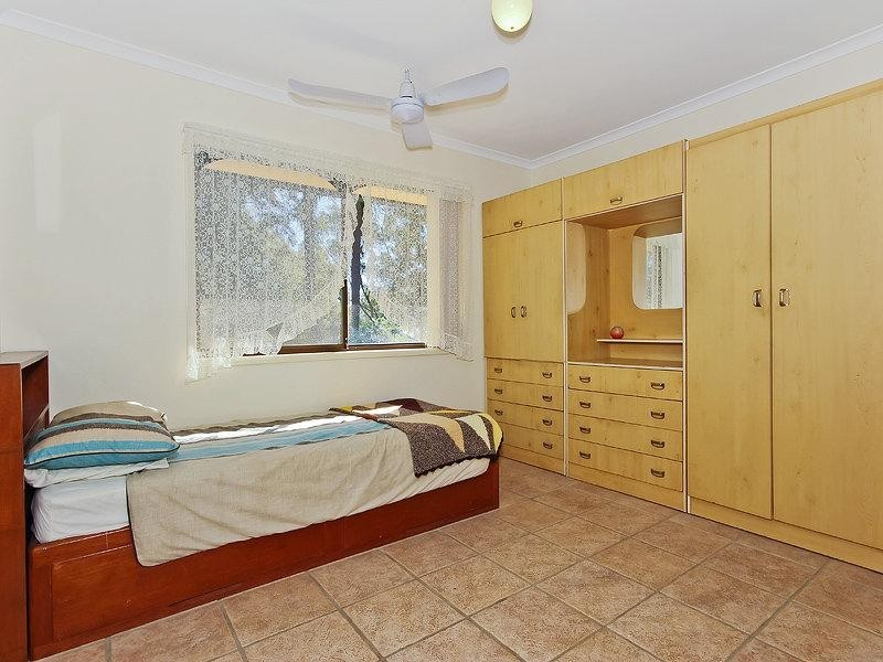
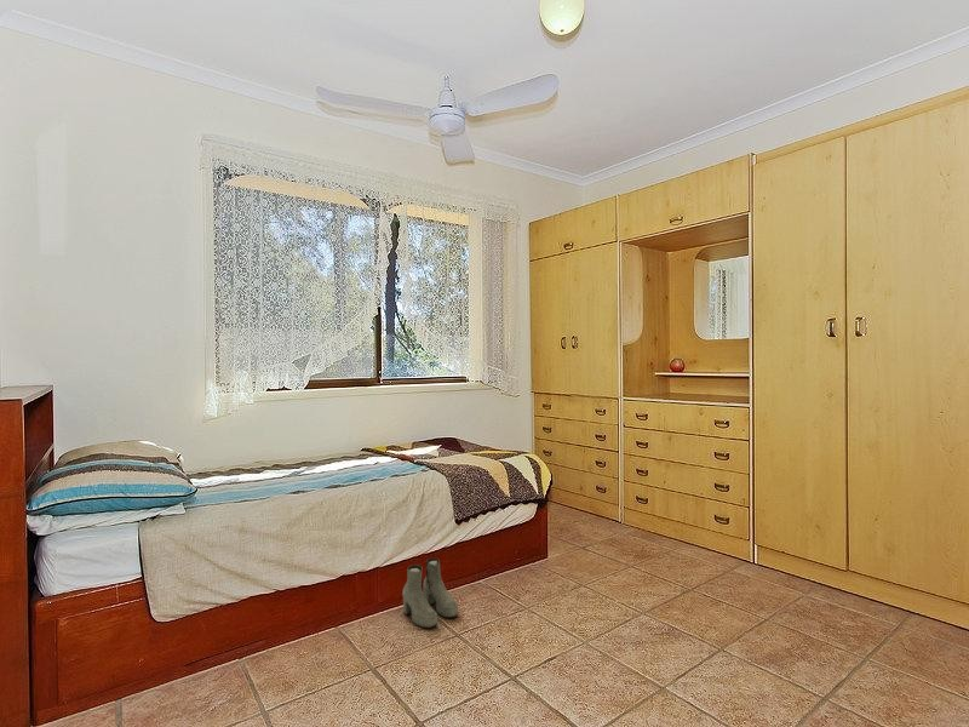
+ boots (429, 589)
